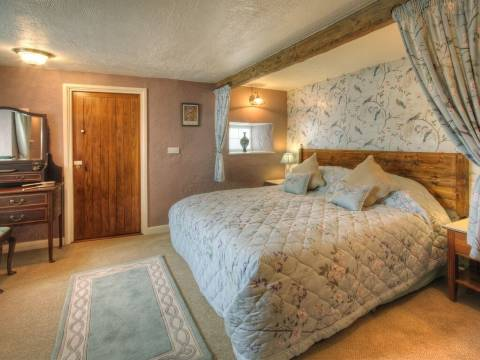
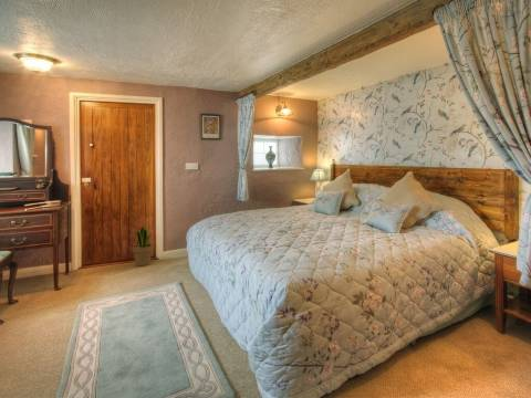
+ potted plant (144, 244)
